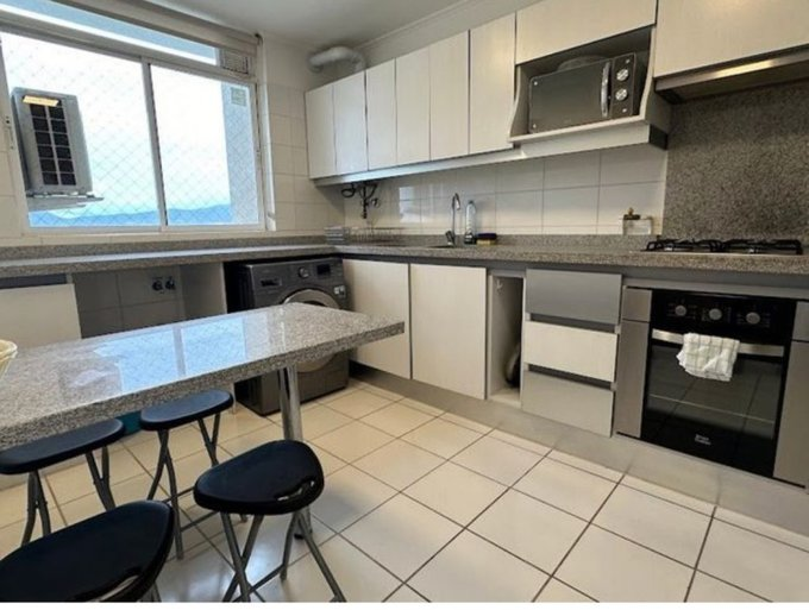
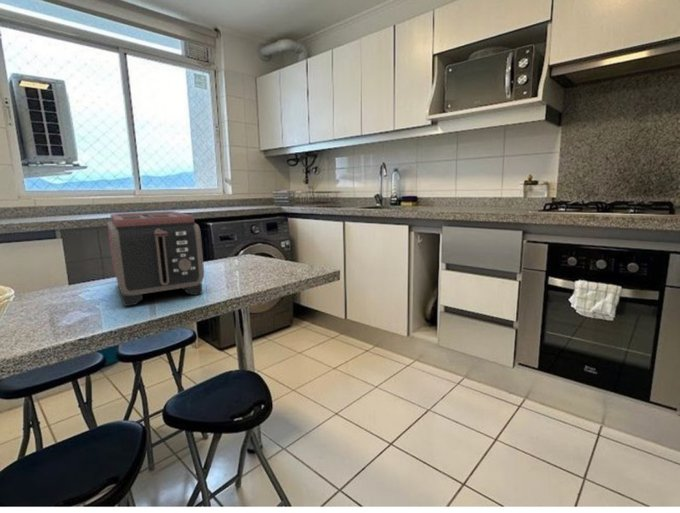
+ toaster (154, 253)
